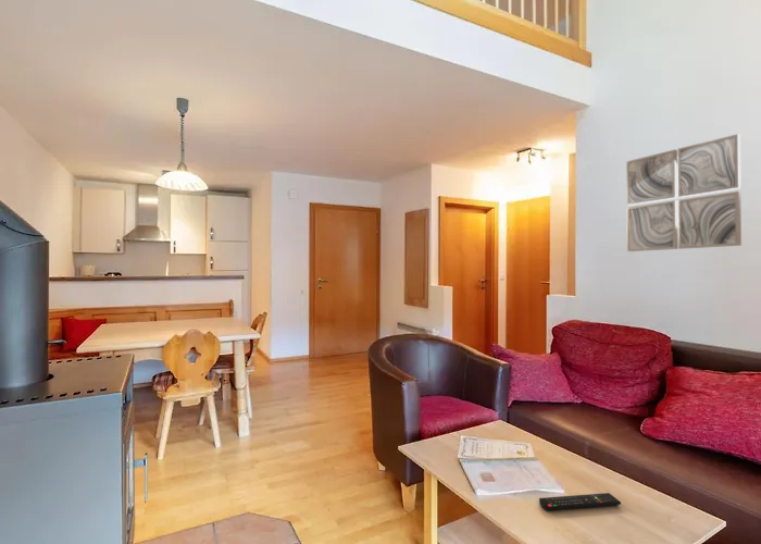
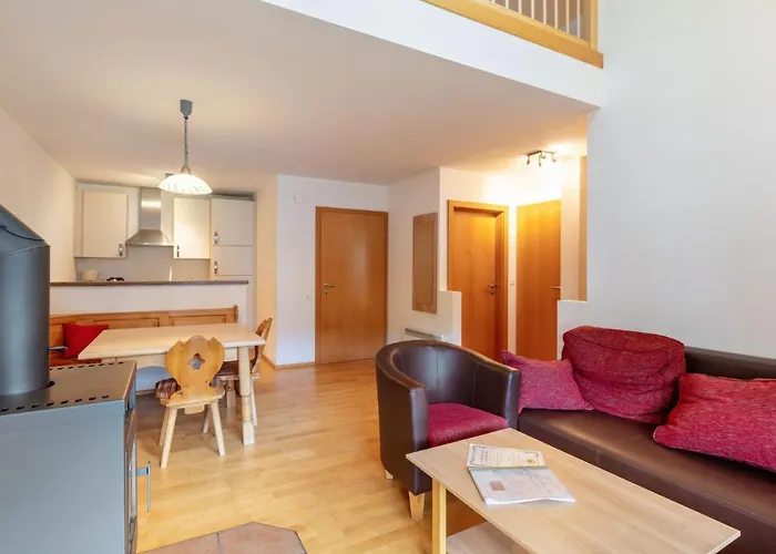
- wall art (678, 200)
- remote control (578, 502)
